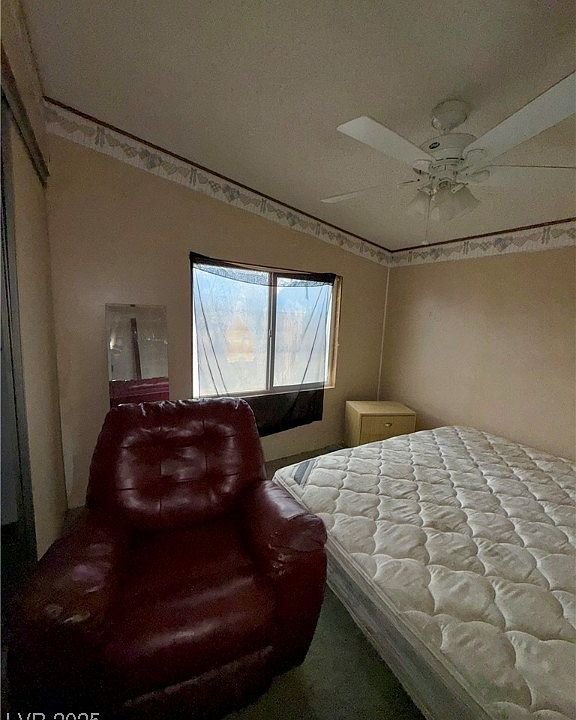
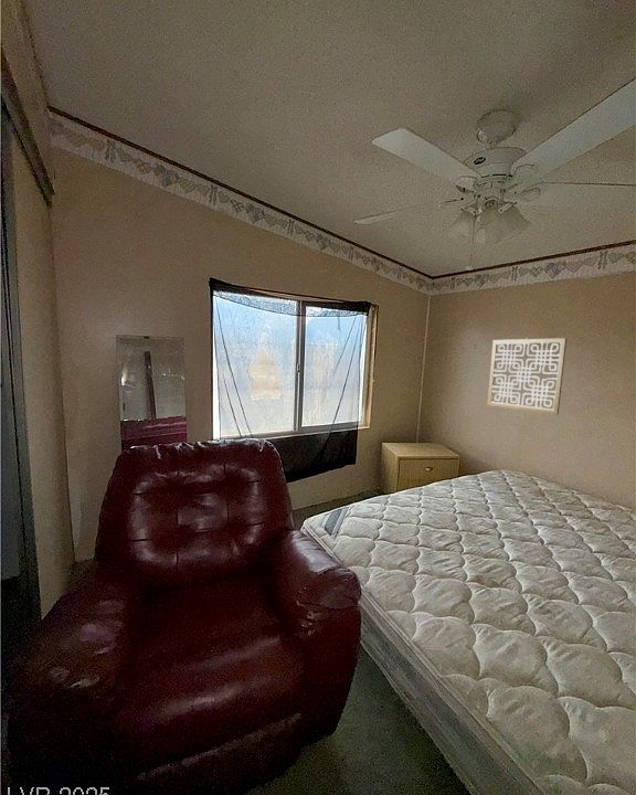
+ wall art (523, 372)
